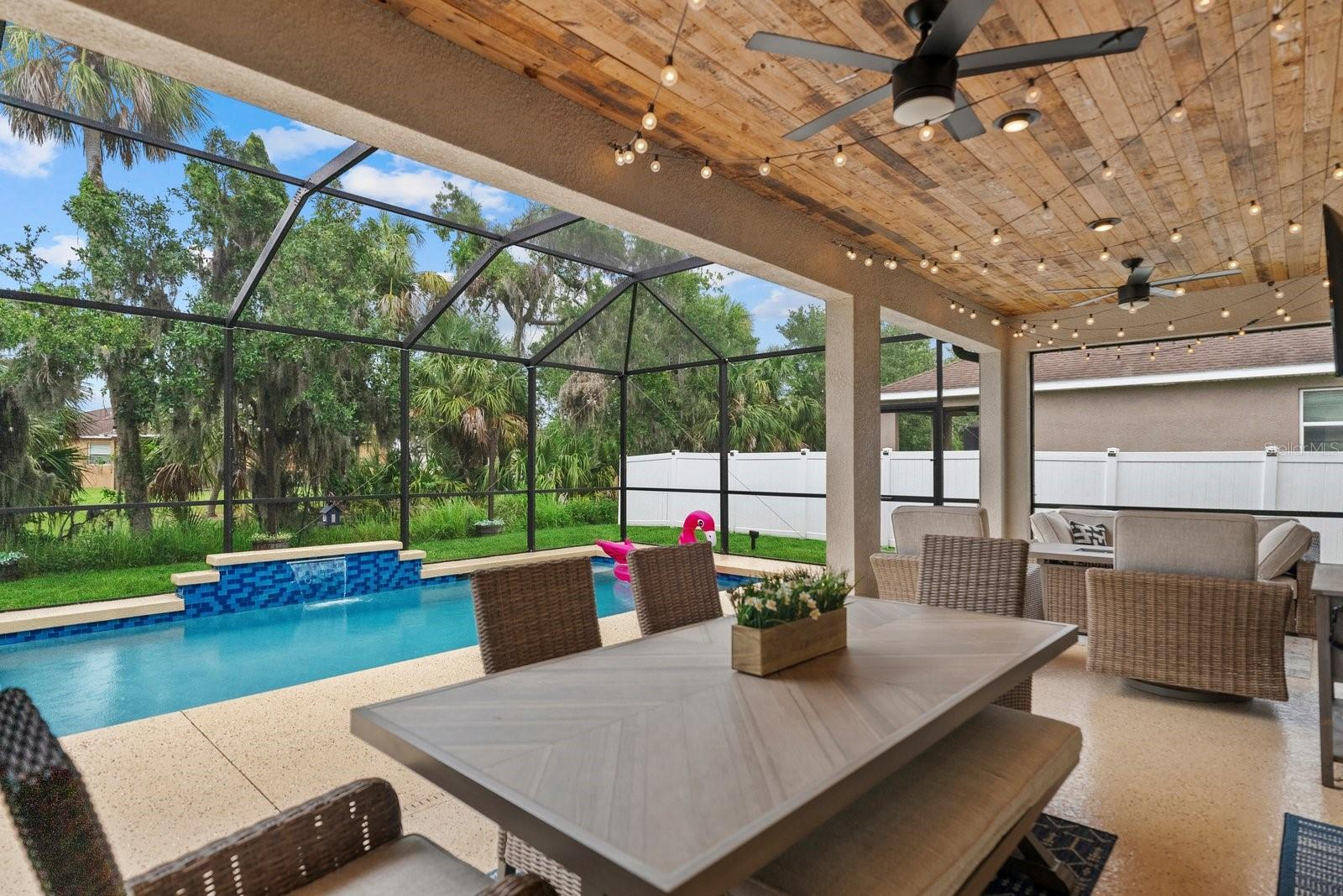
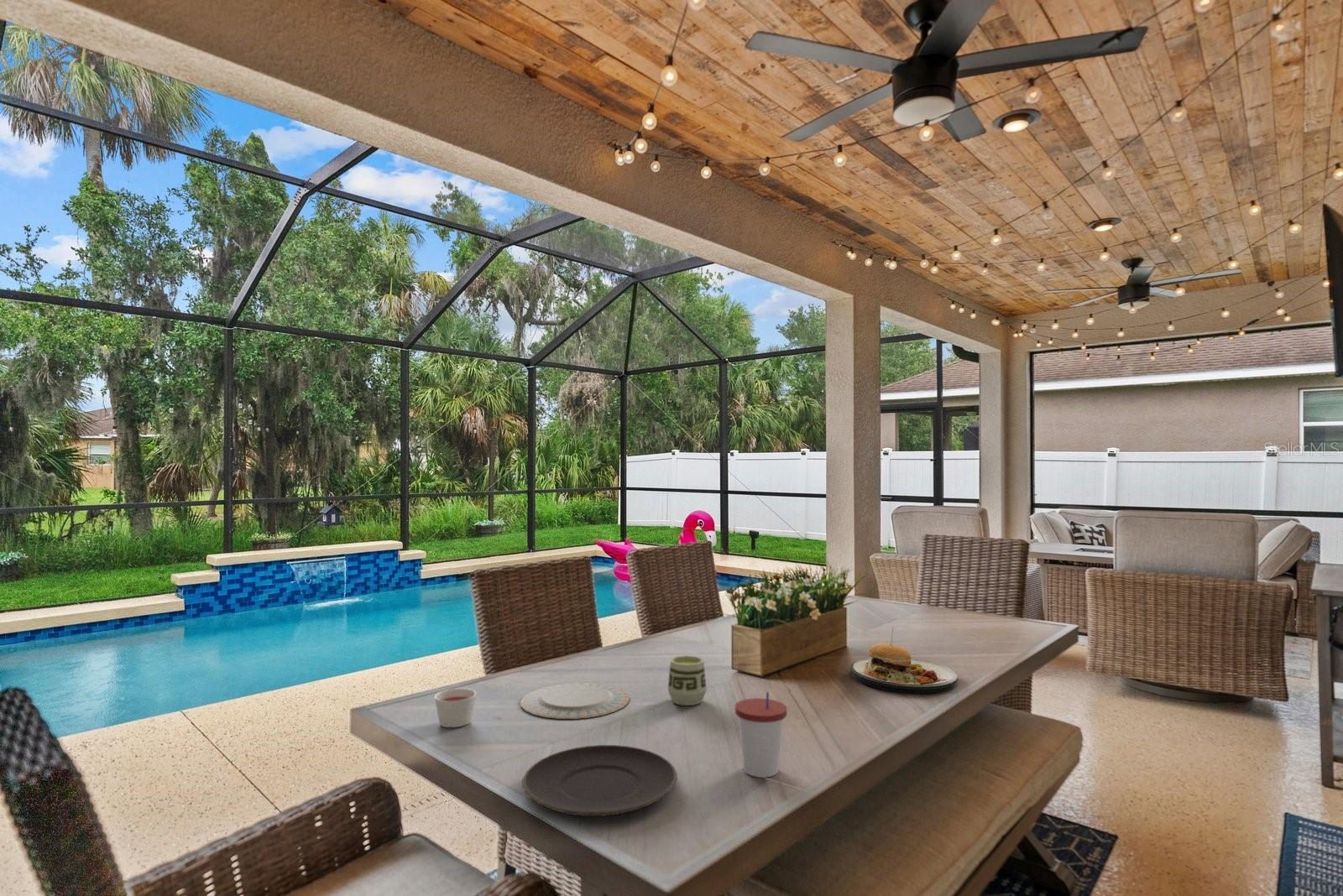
+ cup (687, 680)
+ cup (760, 730)
+ plate (600, 780)
+ candle (455, 708)
+ plate (902, 651)
+ chinaware (575, 697)
